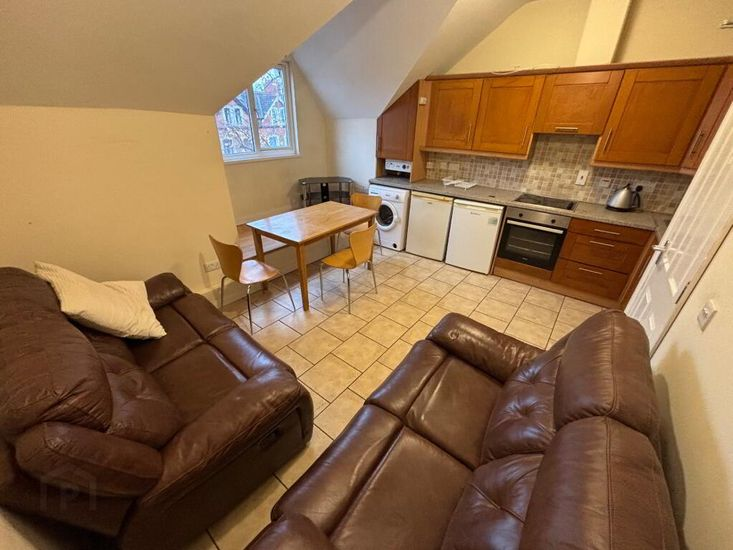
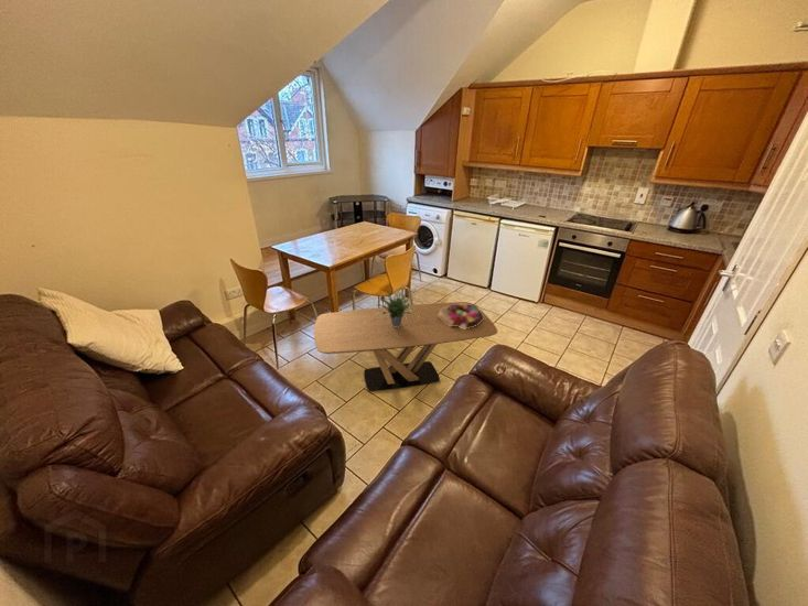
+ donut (462, 312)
+ coffee table (405, 349)
+ potted plant (398, 303)
